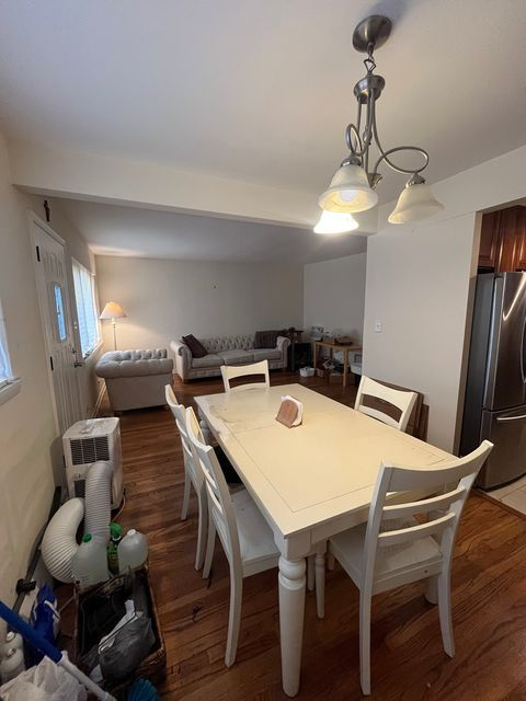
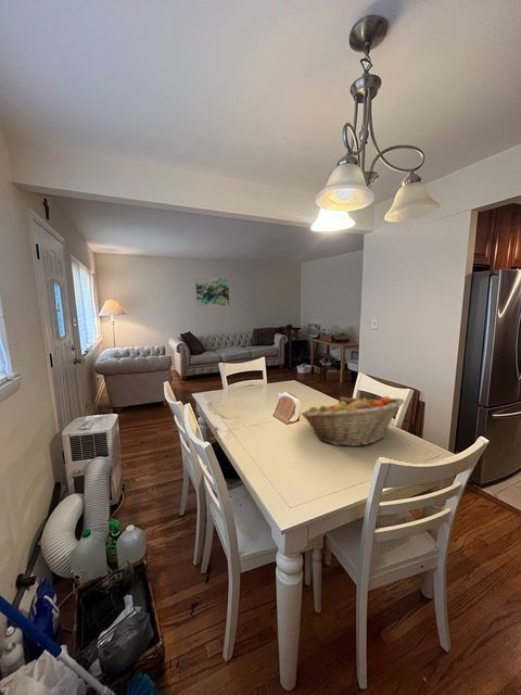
+ fruit basket (352, 414)
+ wall art (213, 292)
